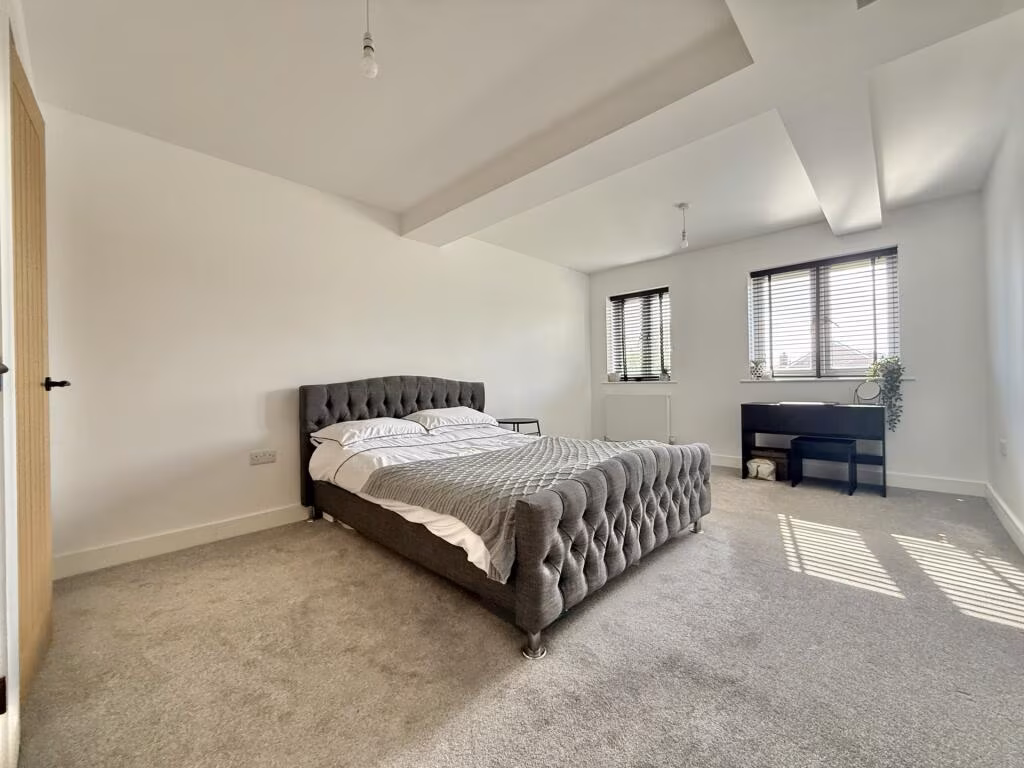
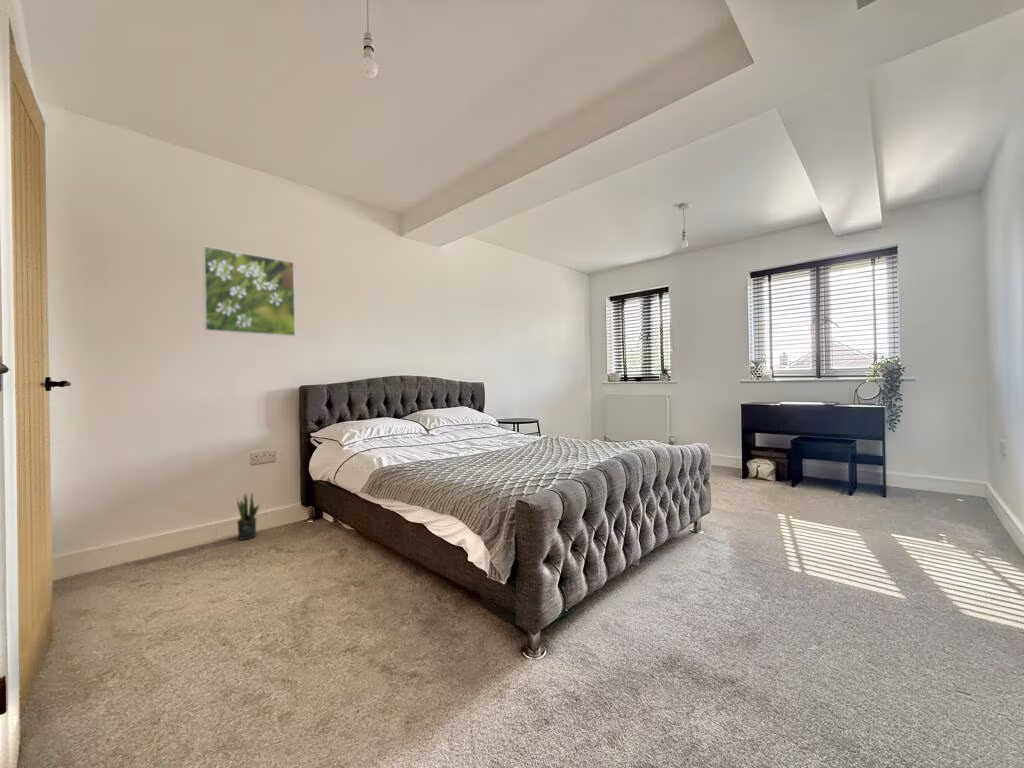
+ potted plant (247, 515)
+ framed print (252, 294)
